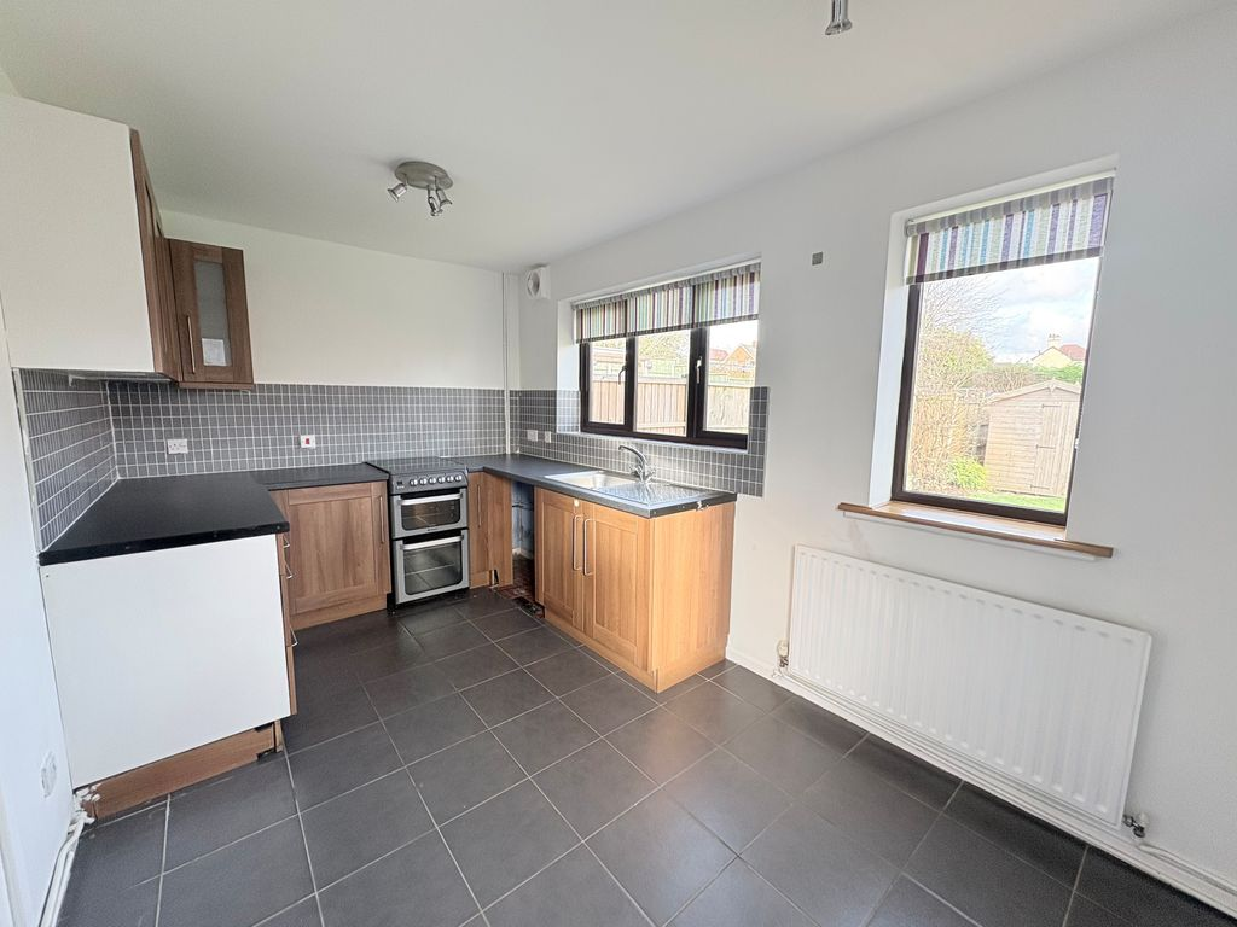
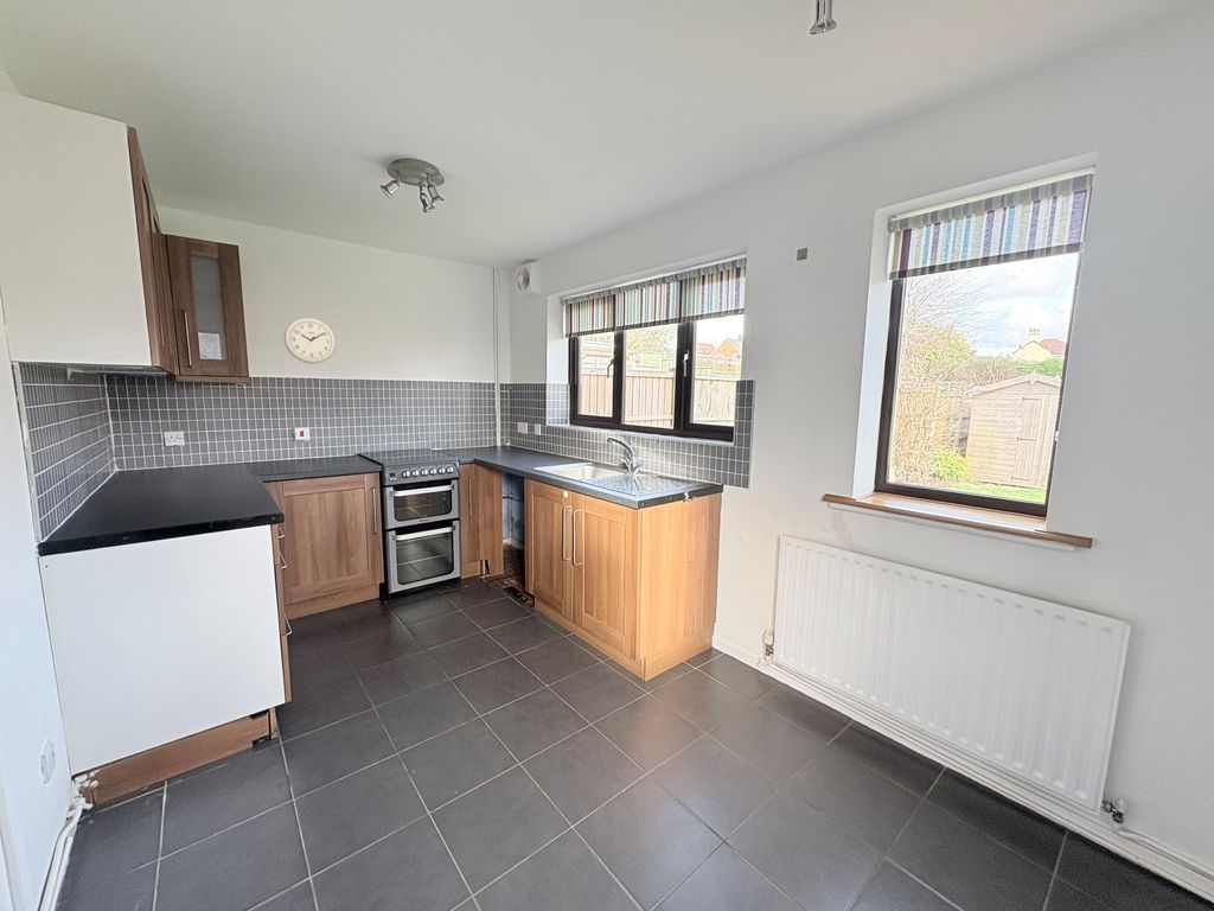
+ wall clock (311, 339)
